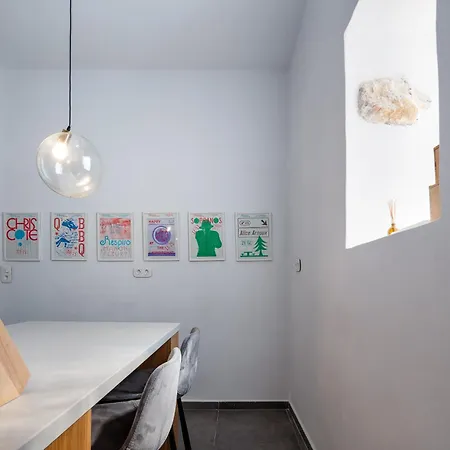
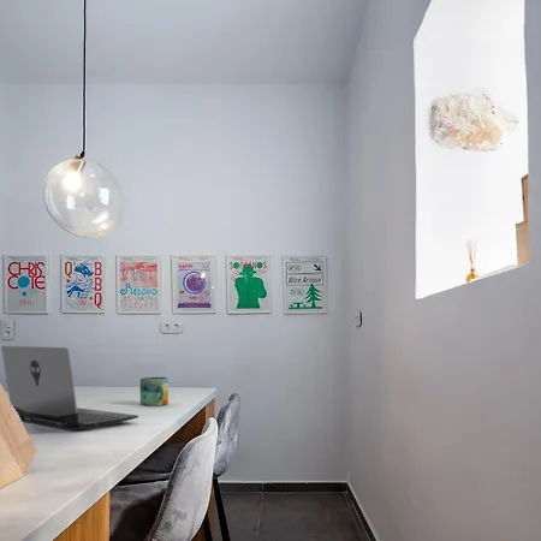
+ mug (155, 391)
+ laptop (70, 382)
